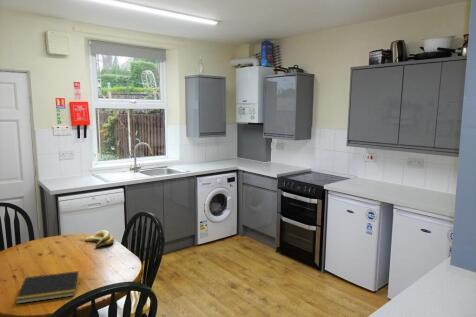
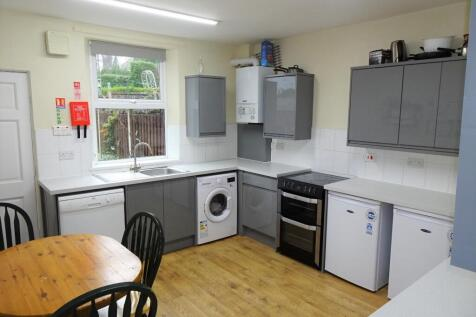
- banana (98, 237)
- notepad (49, 286)
